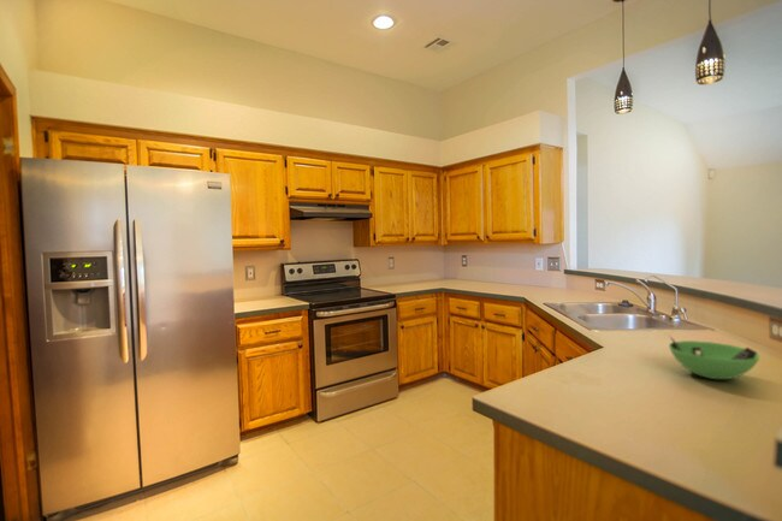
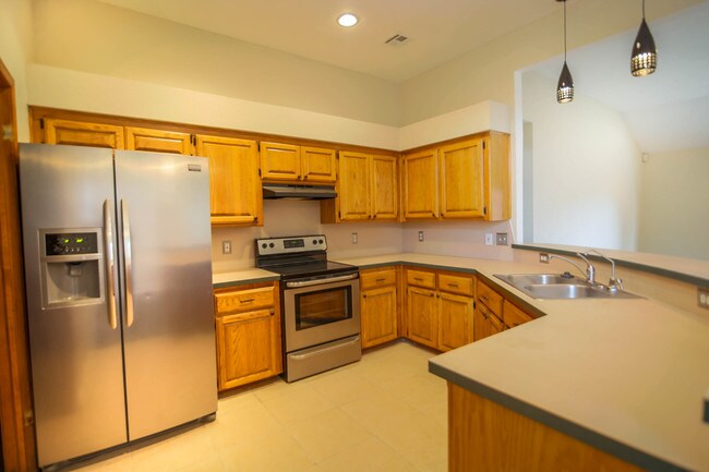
- bowl (711, 359)
